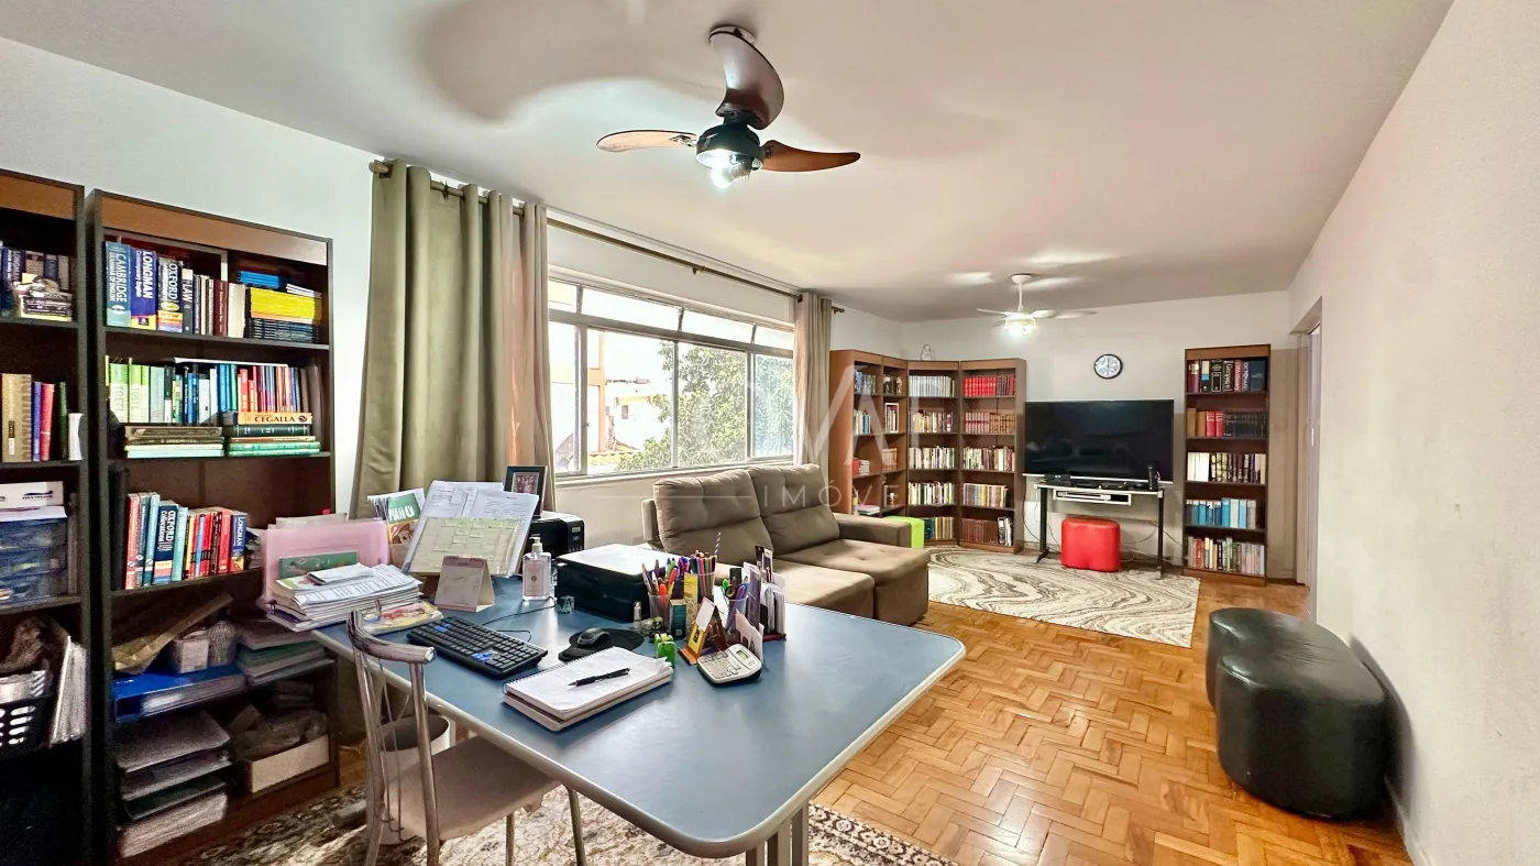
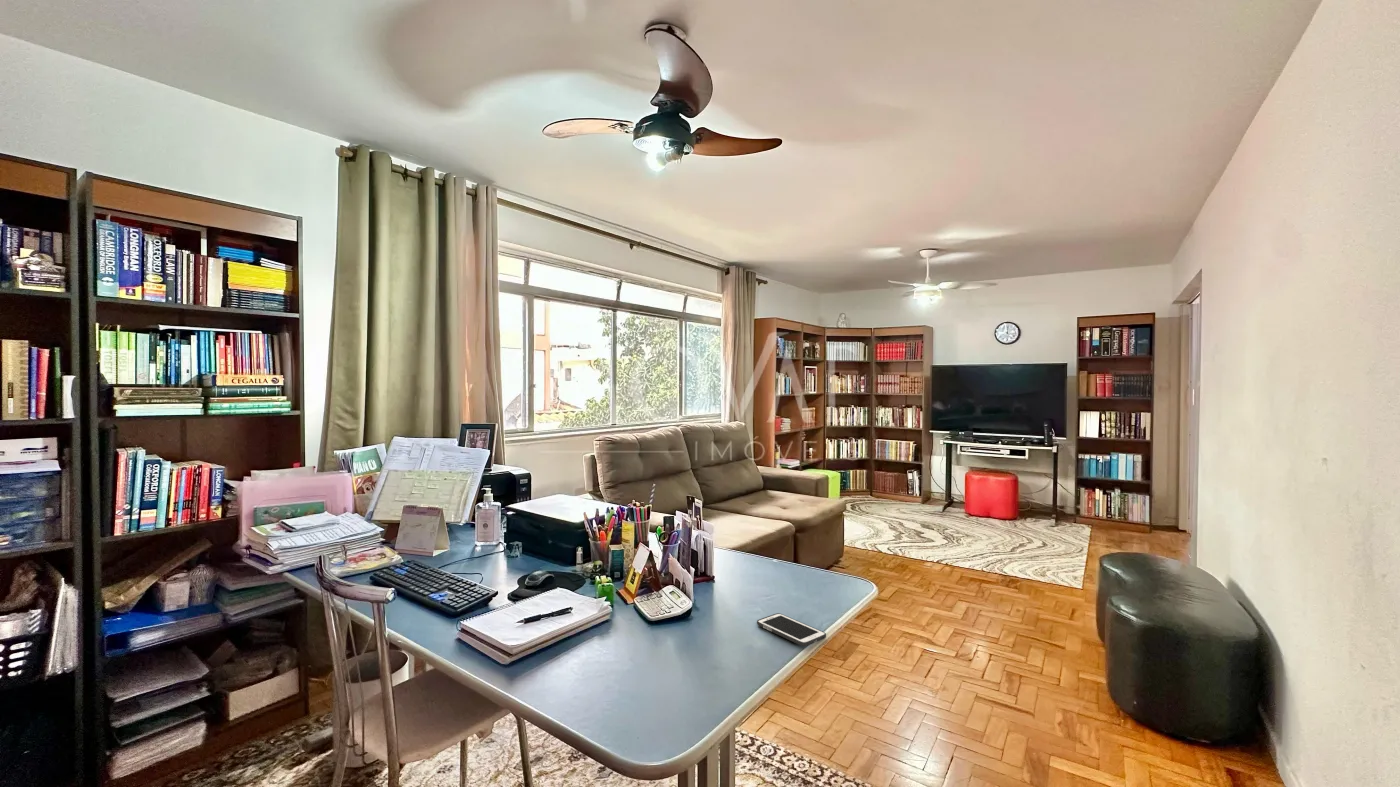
+ cell phone (790, 629)
